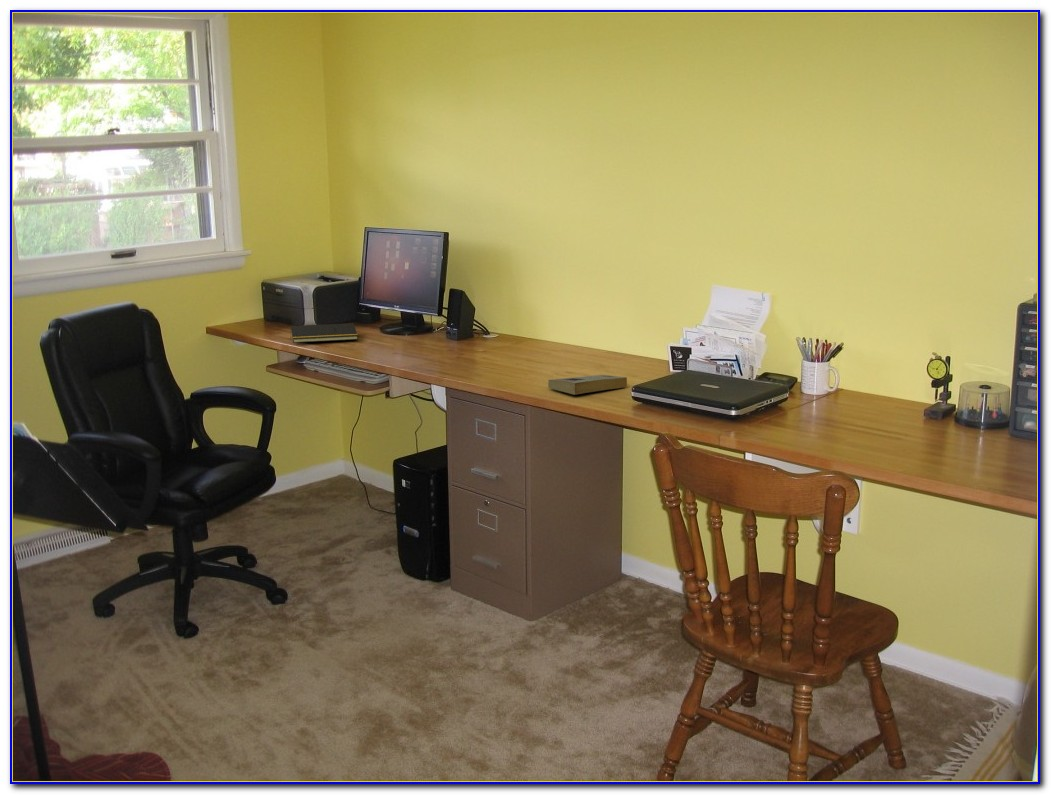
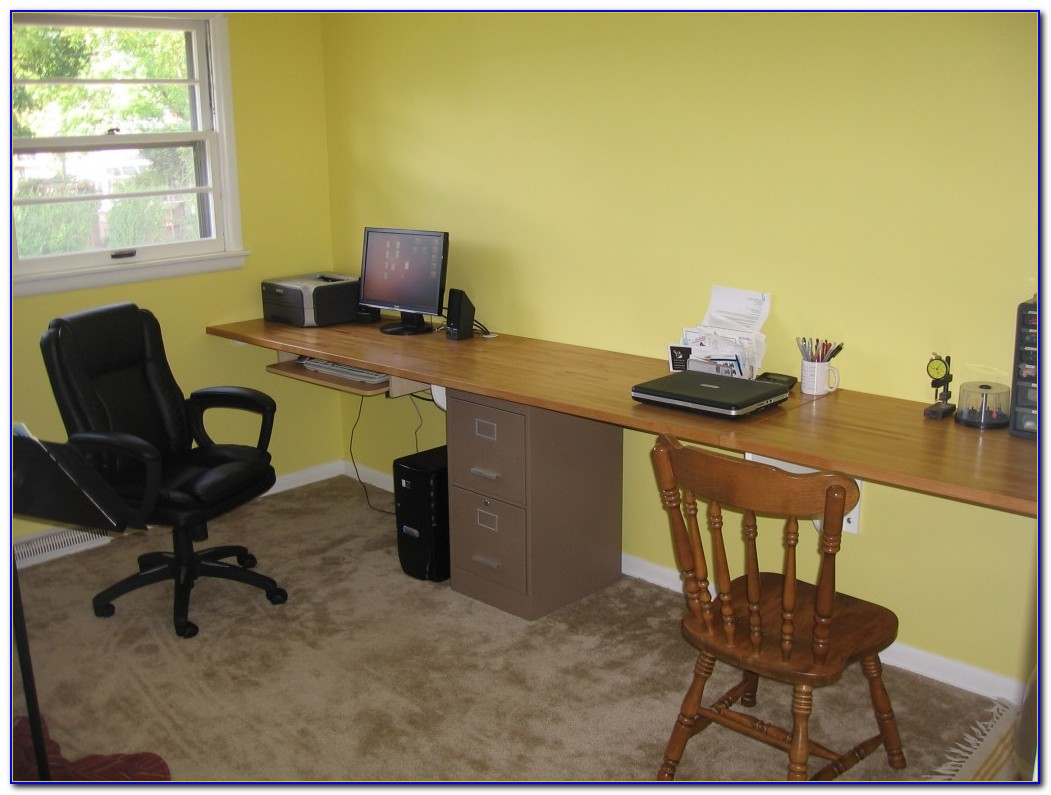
- notepad (324, 332)
- book (587, 382)
